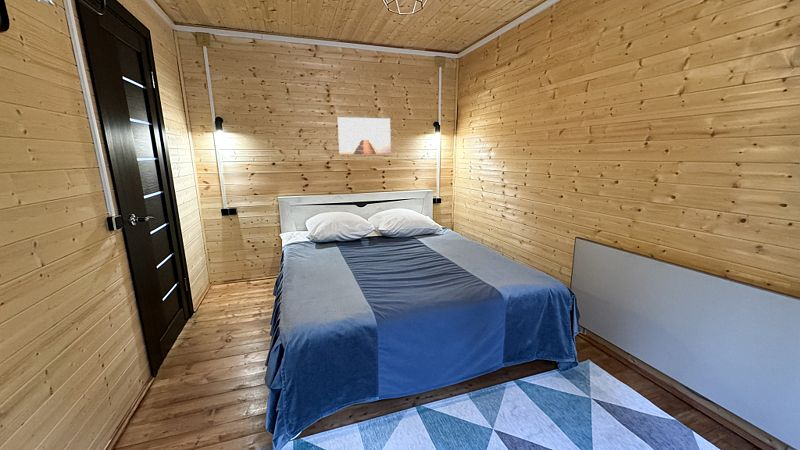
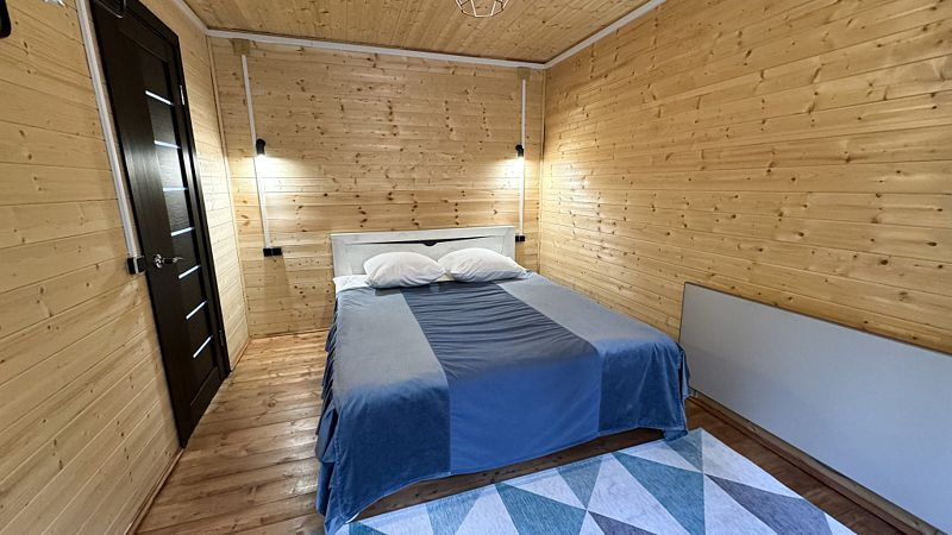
- wall art (365, 136)
